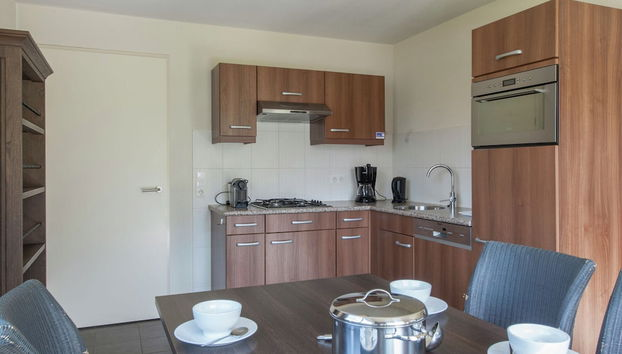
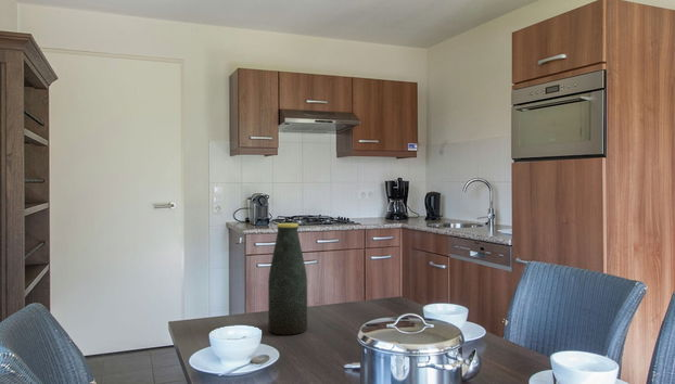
+ bottle (288, 277)
